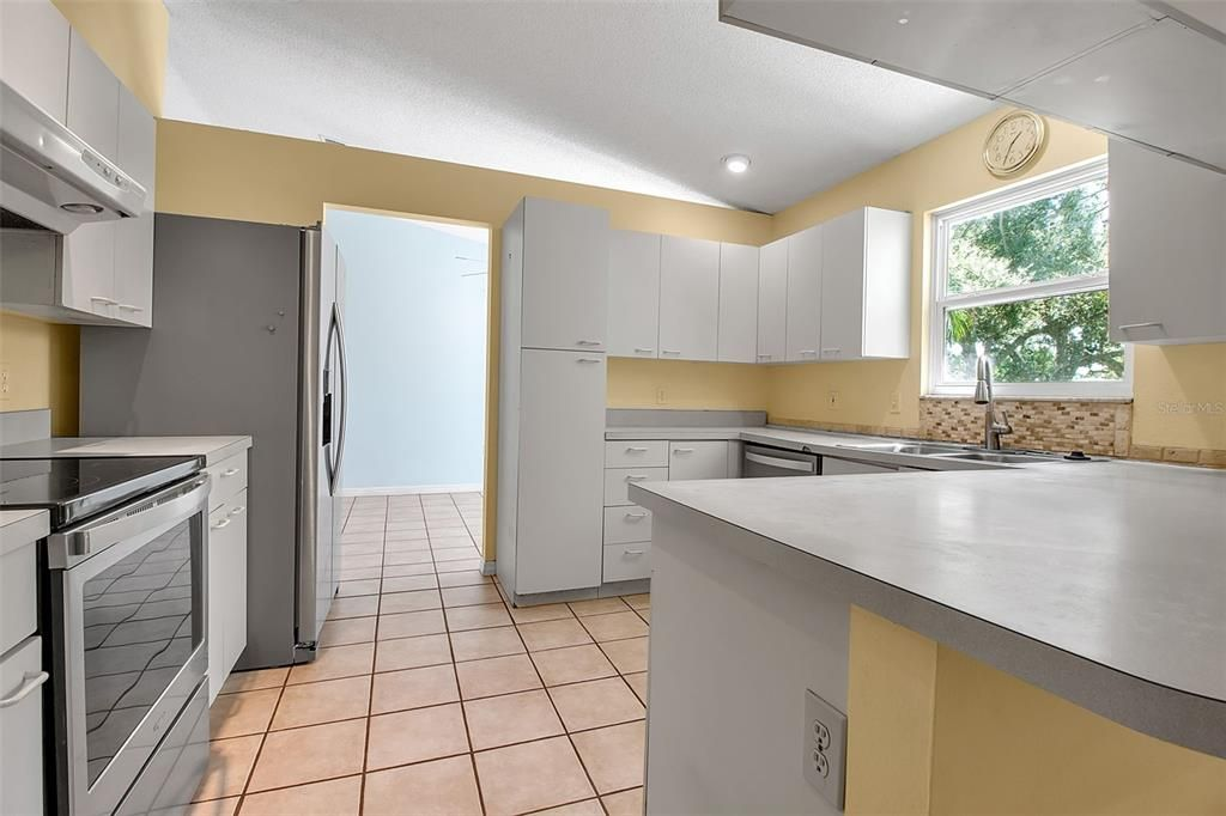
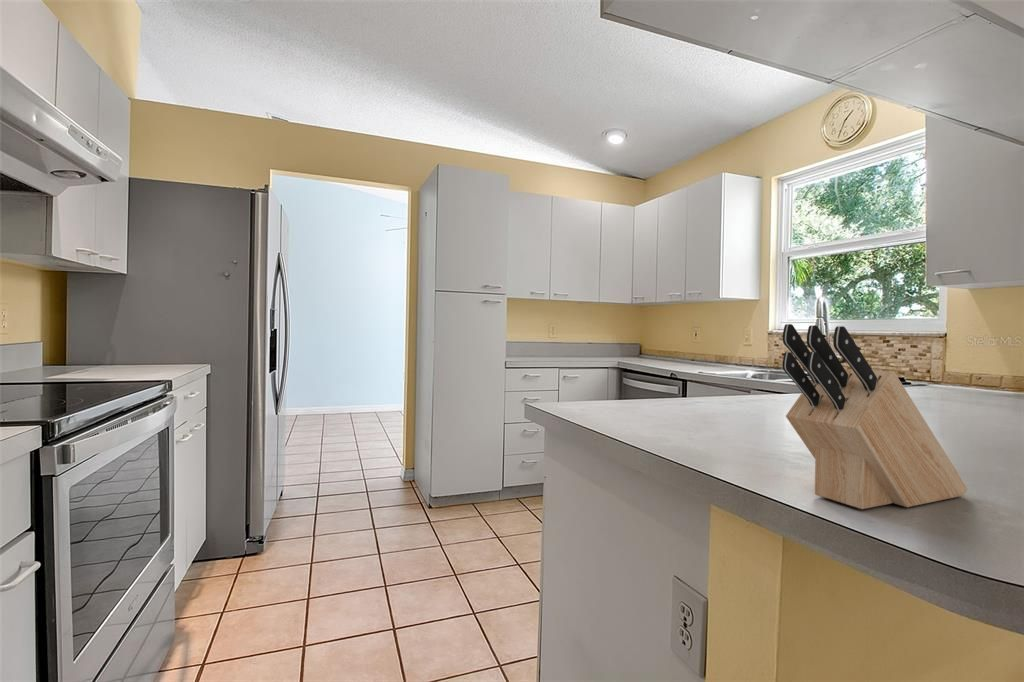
+ knife block (868, 411)
